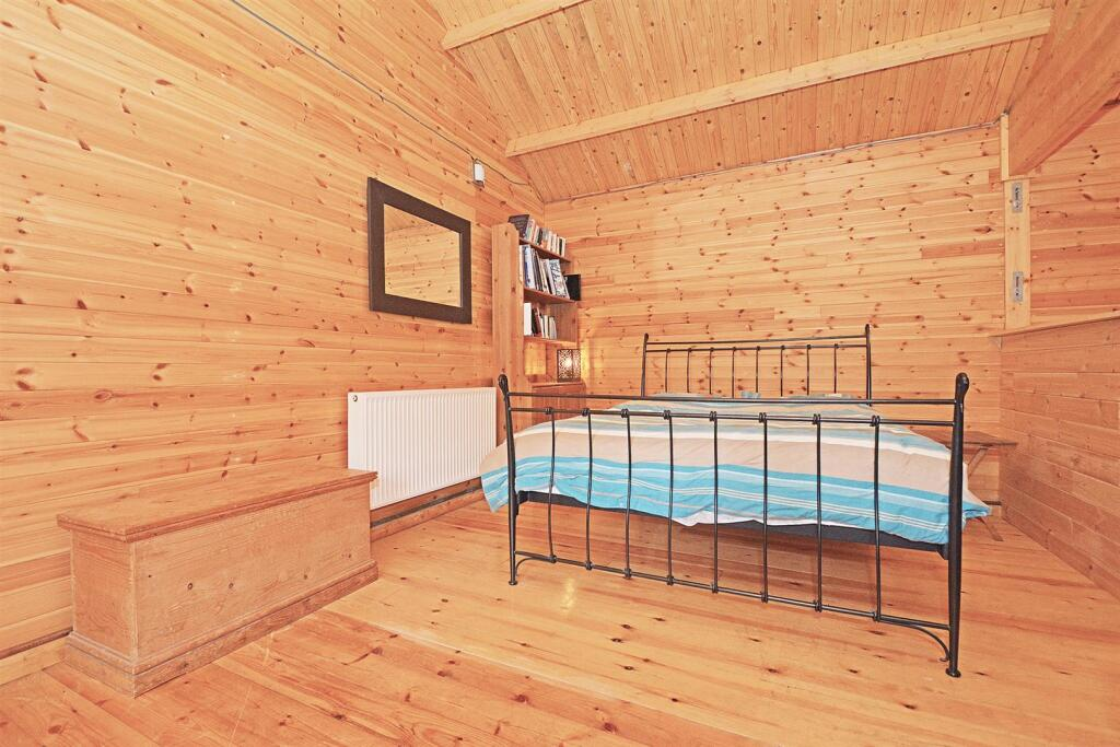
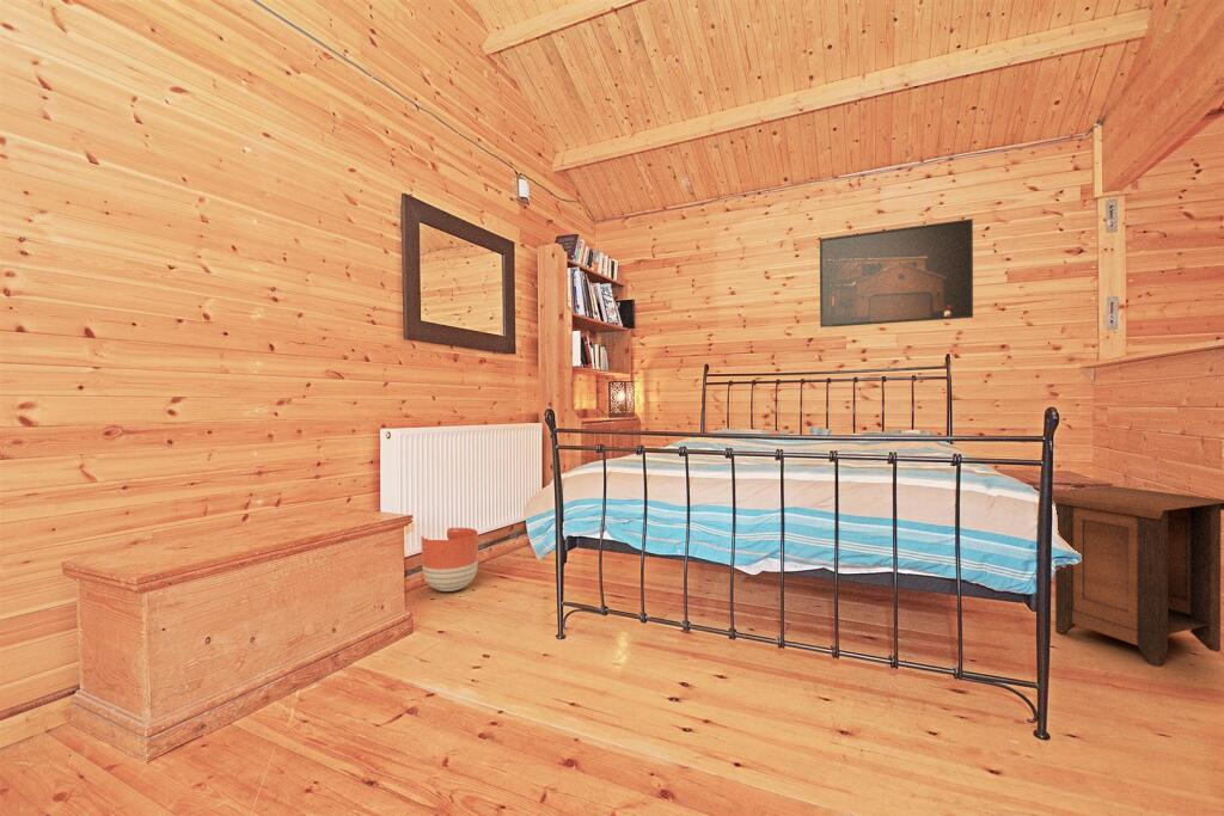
+ nightstand (1134, 569)
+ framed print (892, 276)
+ planter (449, 560)
